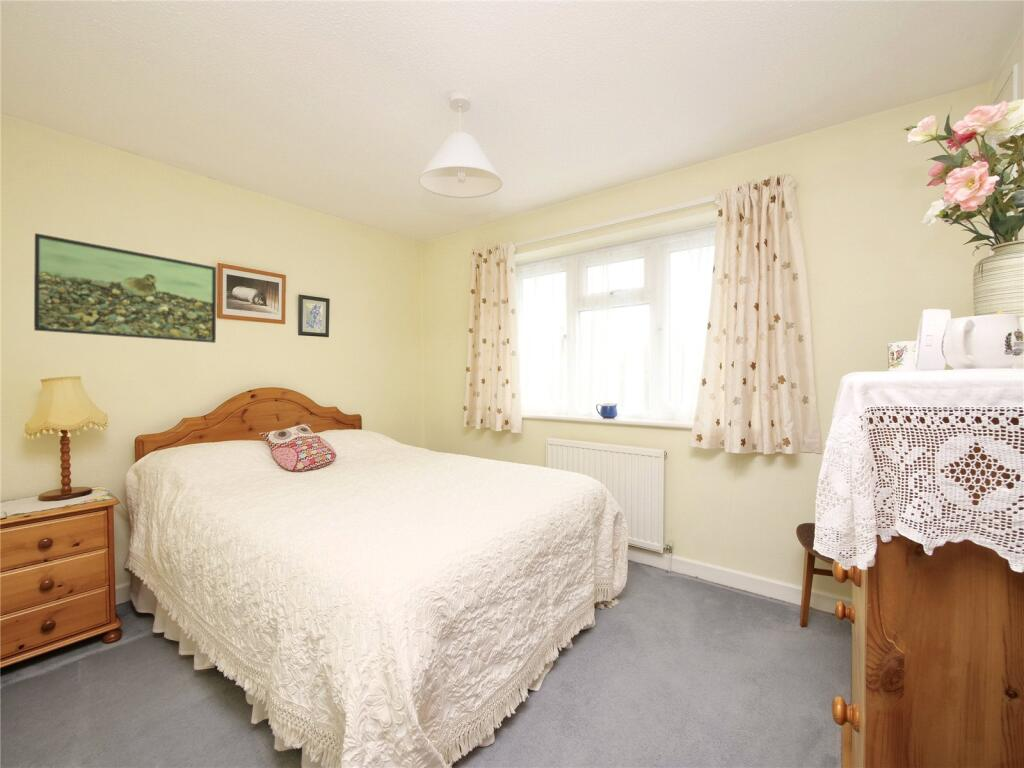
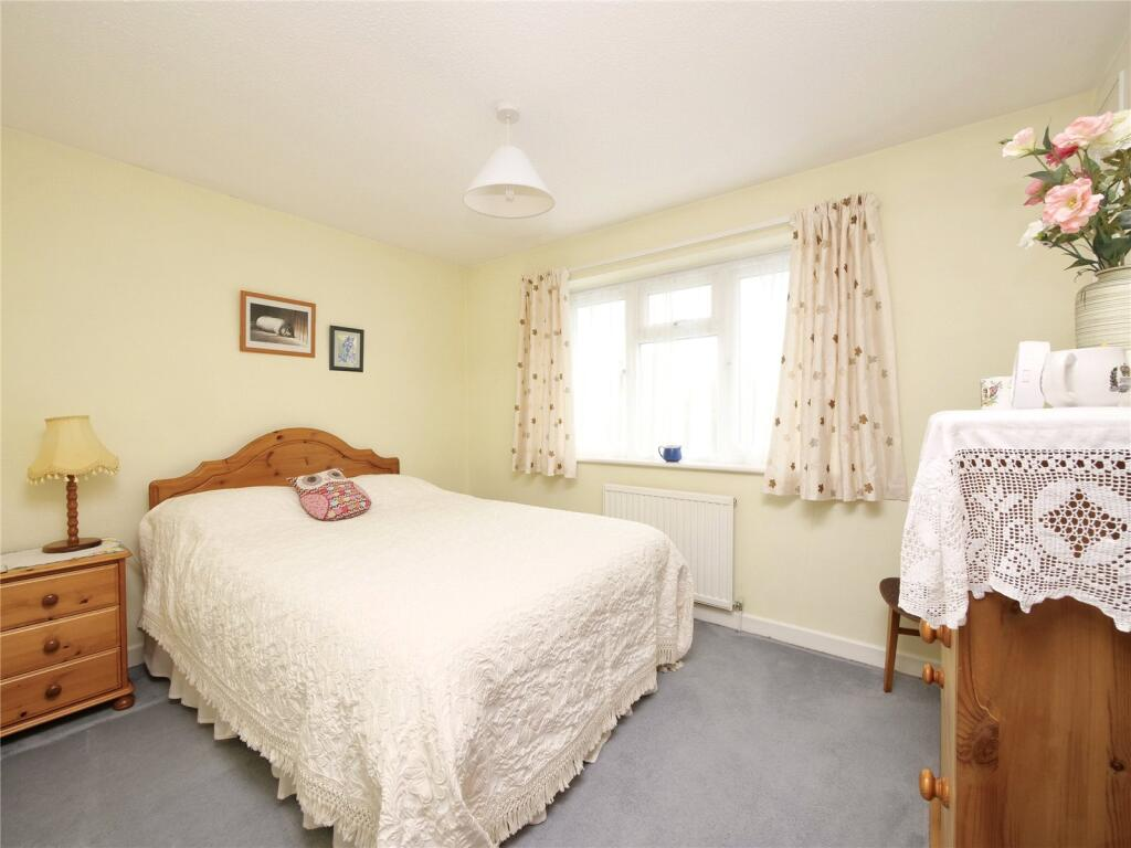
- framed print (136, 294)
